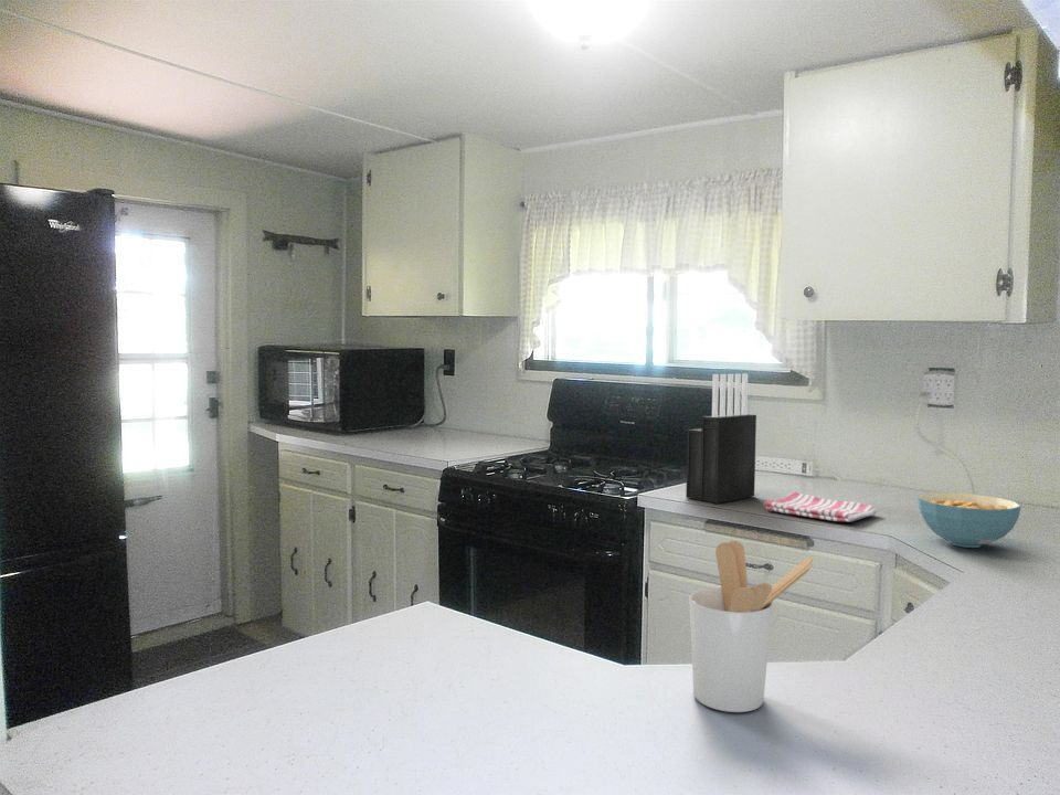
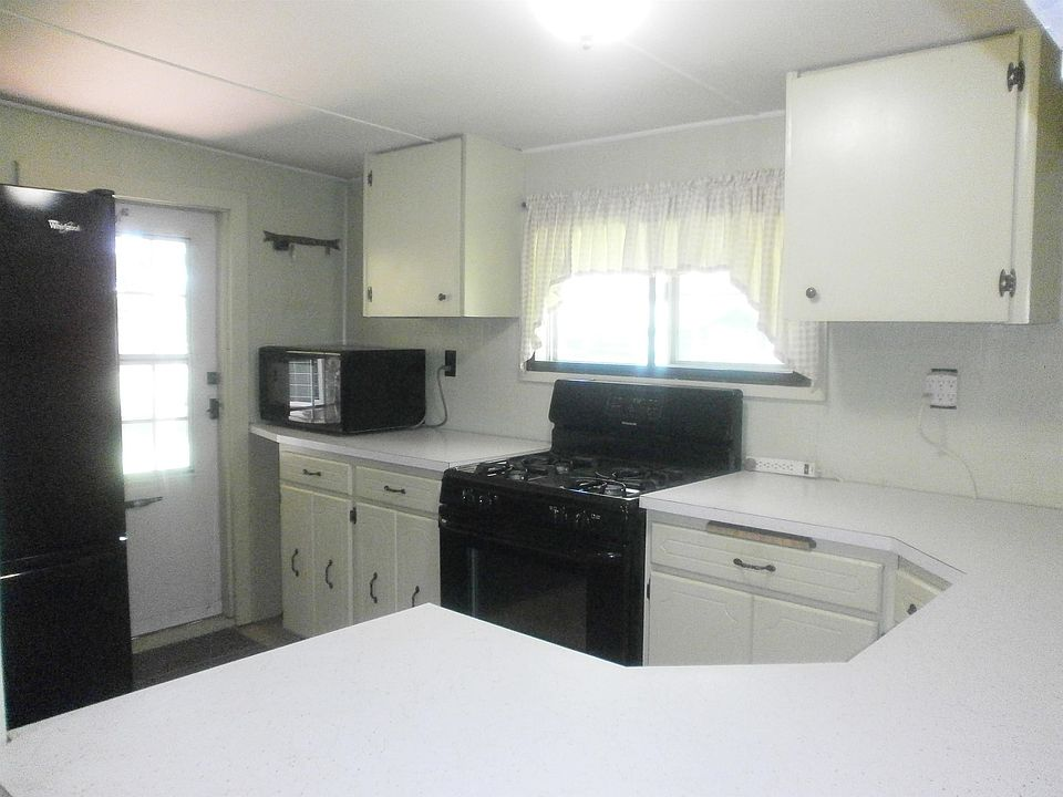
- utensil holder (752, 625)
- dish towel (819, 506)
- knife block (718, 435)
- cereal bowl (966, 522)
